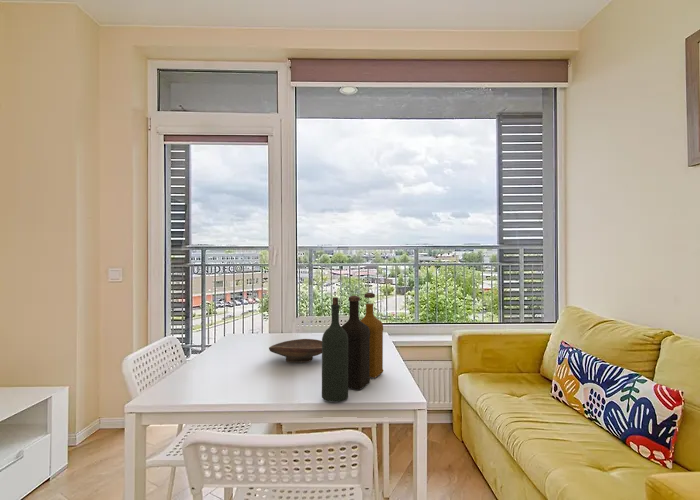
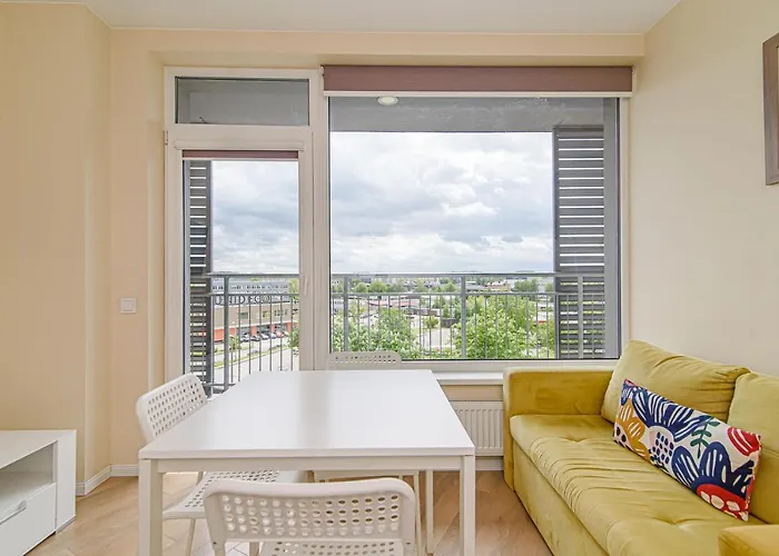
- decorative bowl (299, 351)
- bottle (355, 339)
